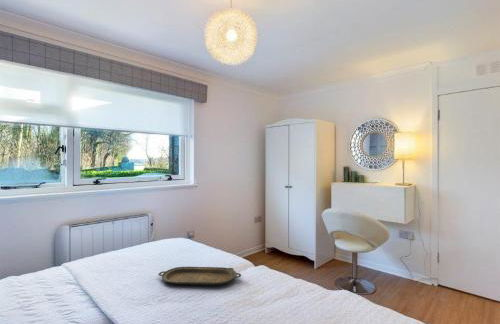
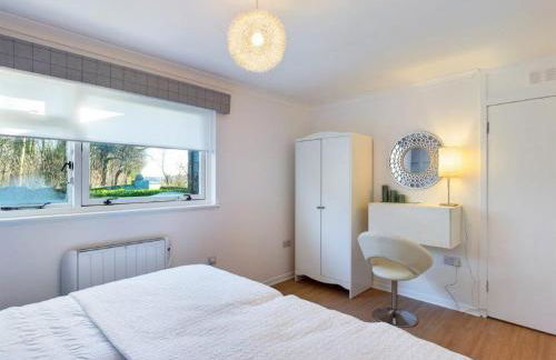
- serving tray (199, 276)
